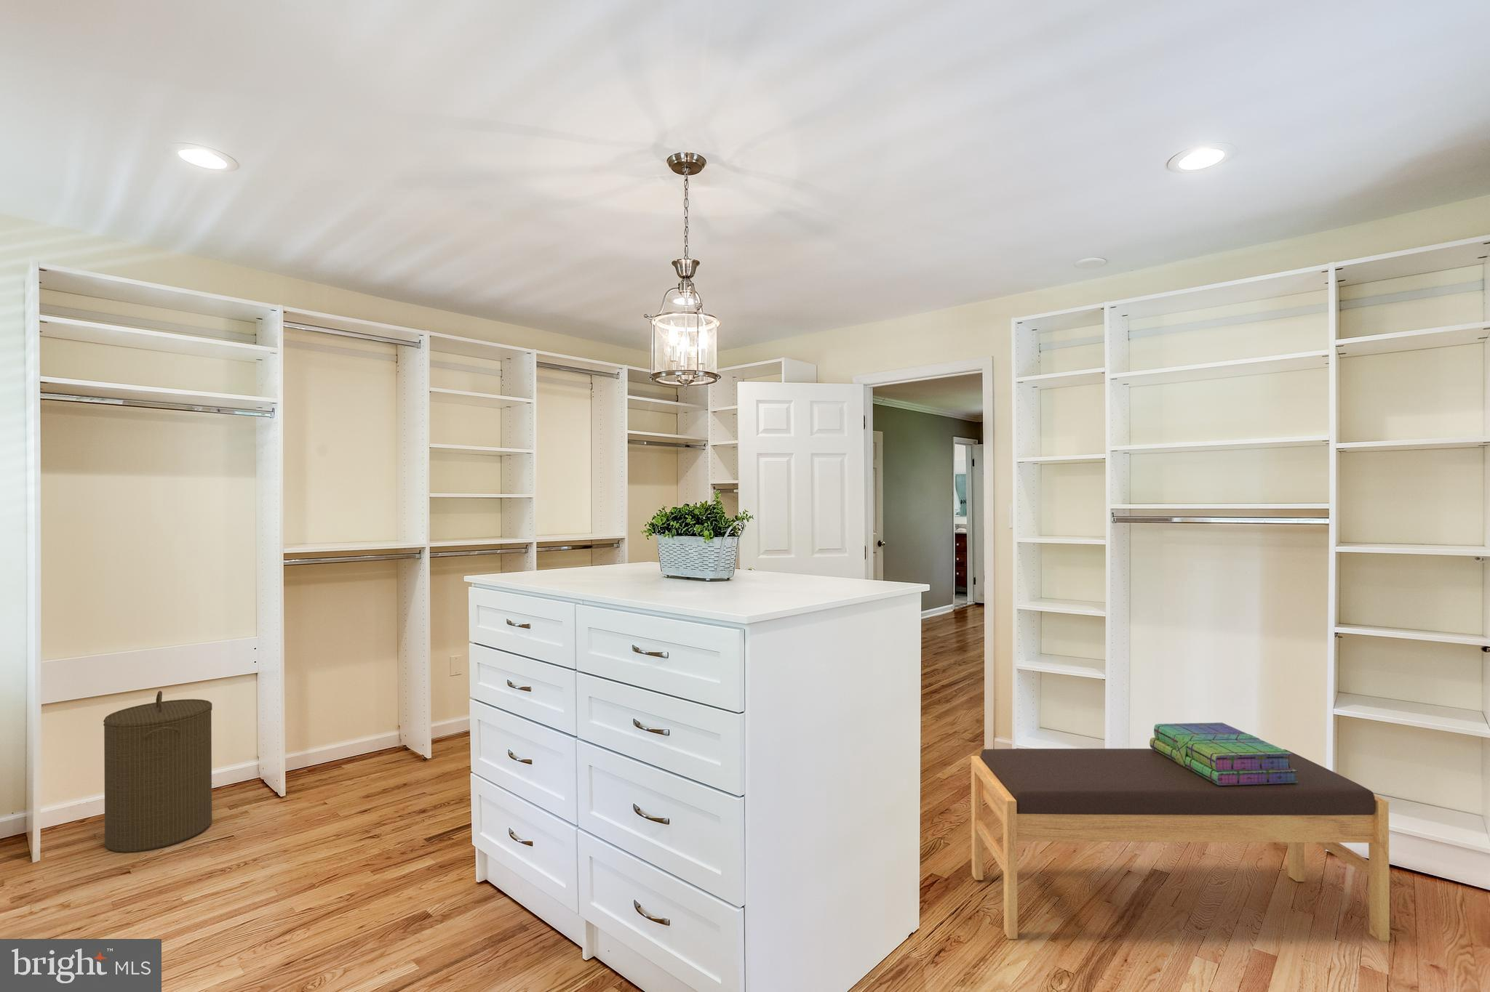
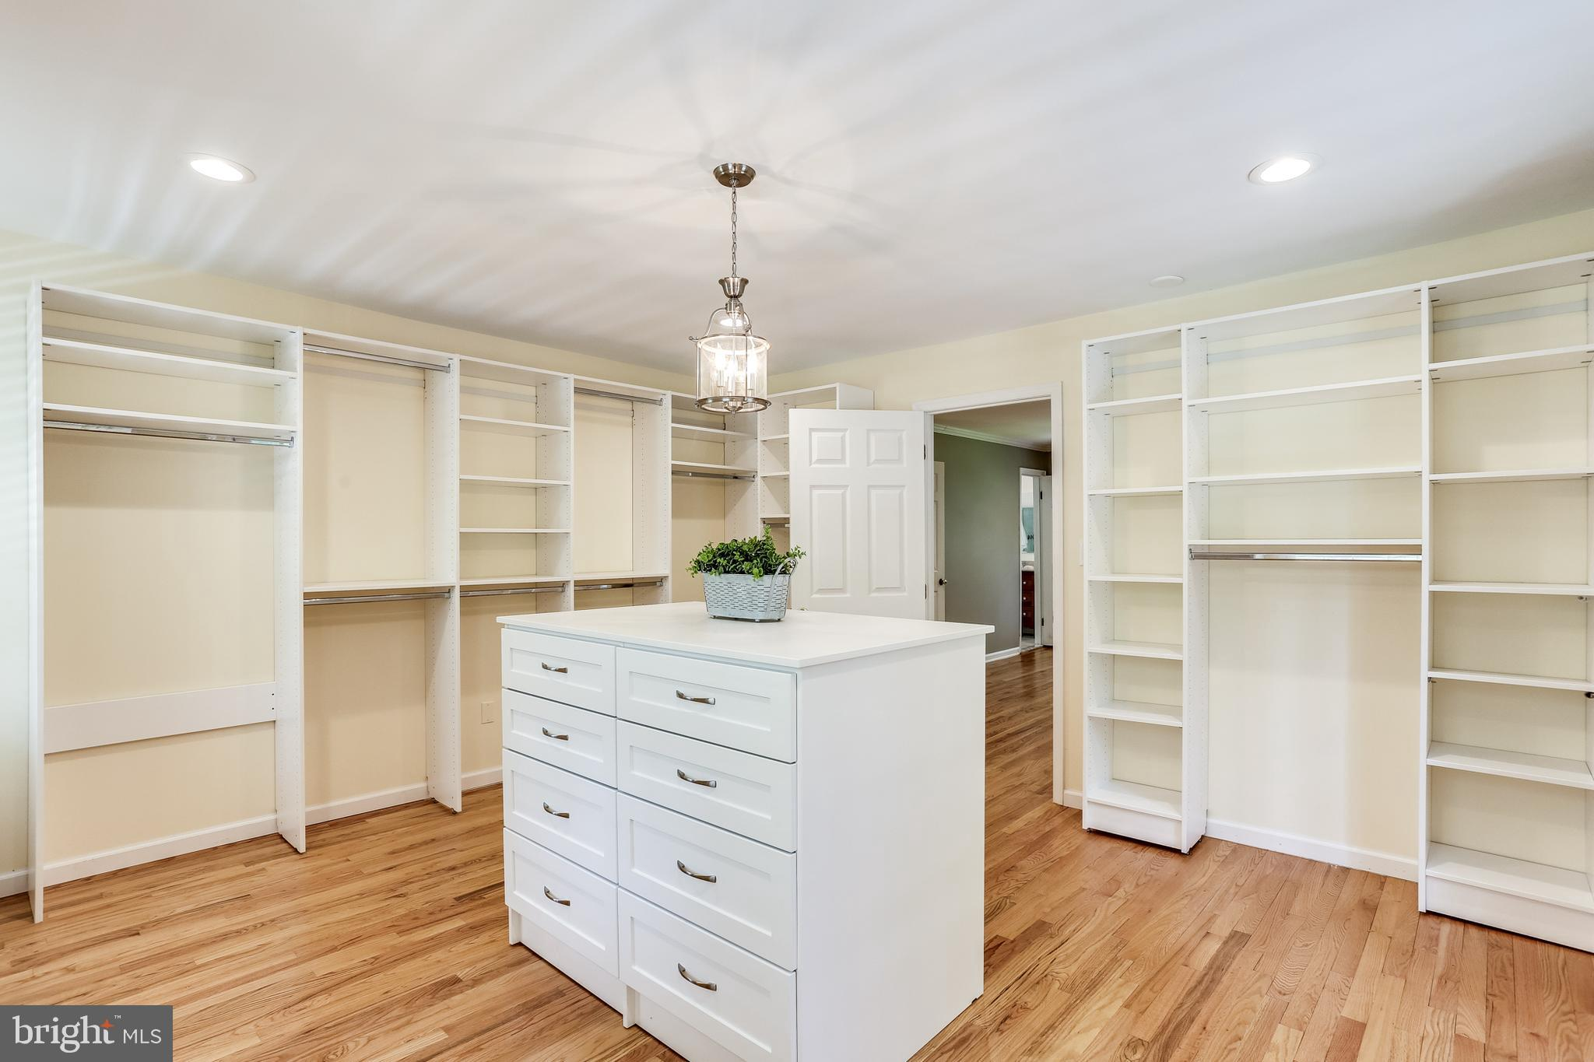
- bench (1162, 836)
- stack of books (1219, 751)
- laundry hamper (160, 762)
